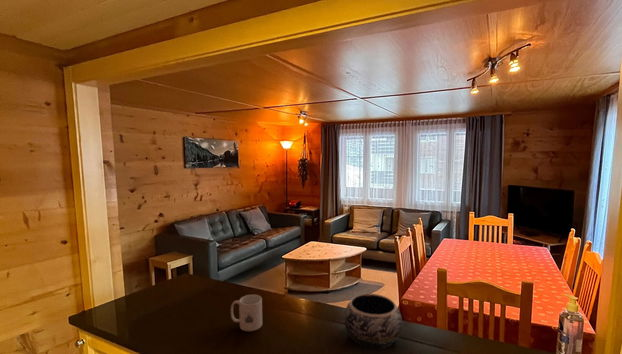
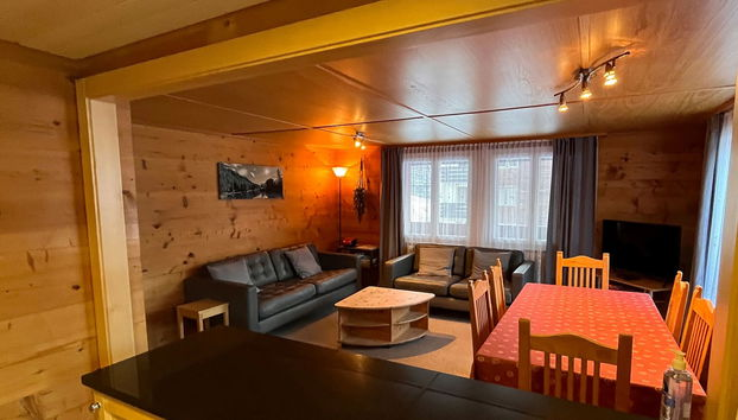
- mug (246, 312)
- decorative bowl (372, 319)
